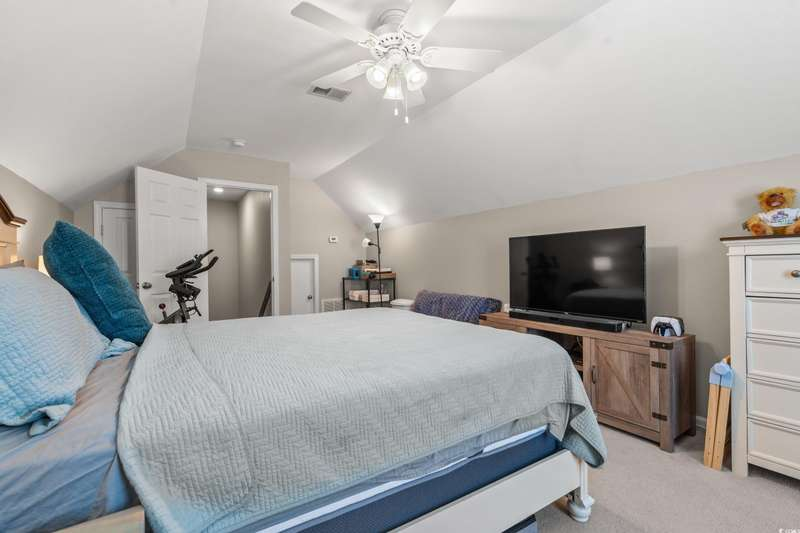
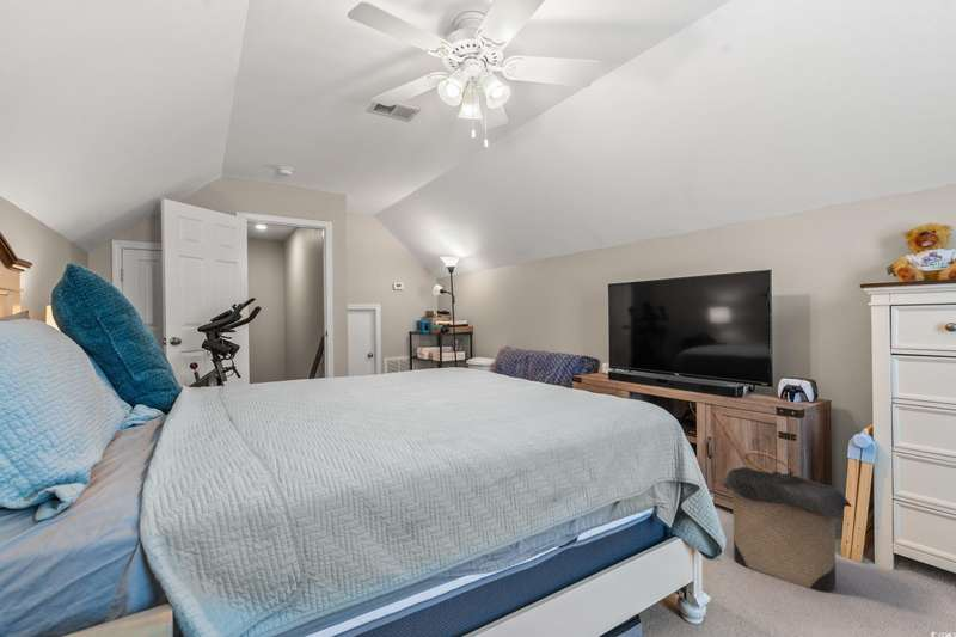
+ laundry hamper (783, 510)
